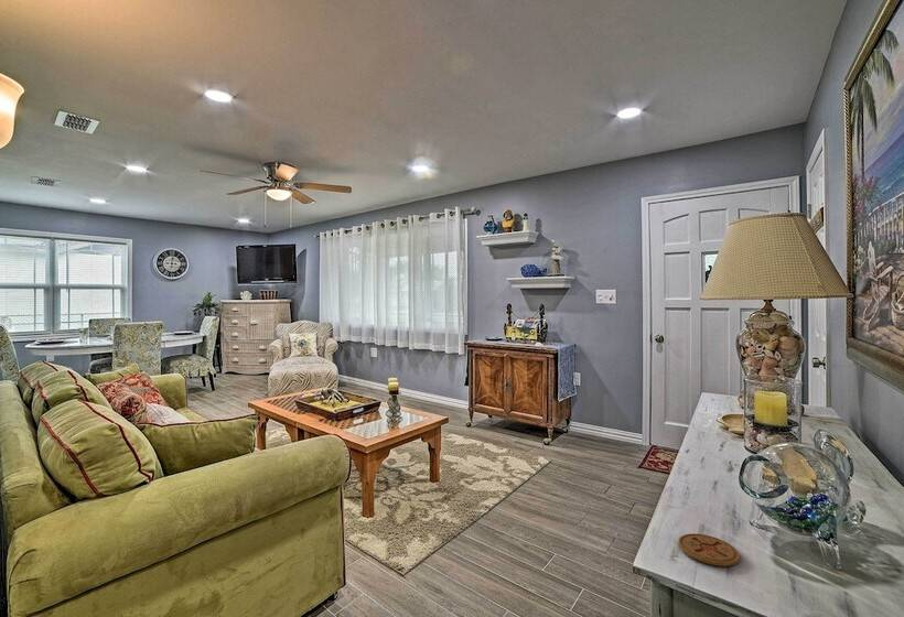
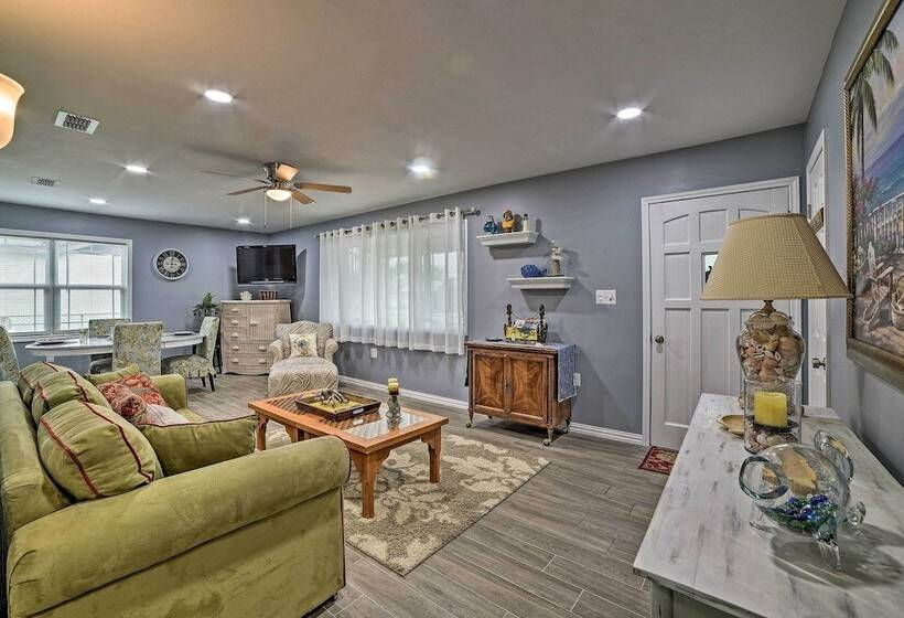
- coaster (708, 549)
